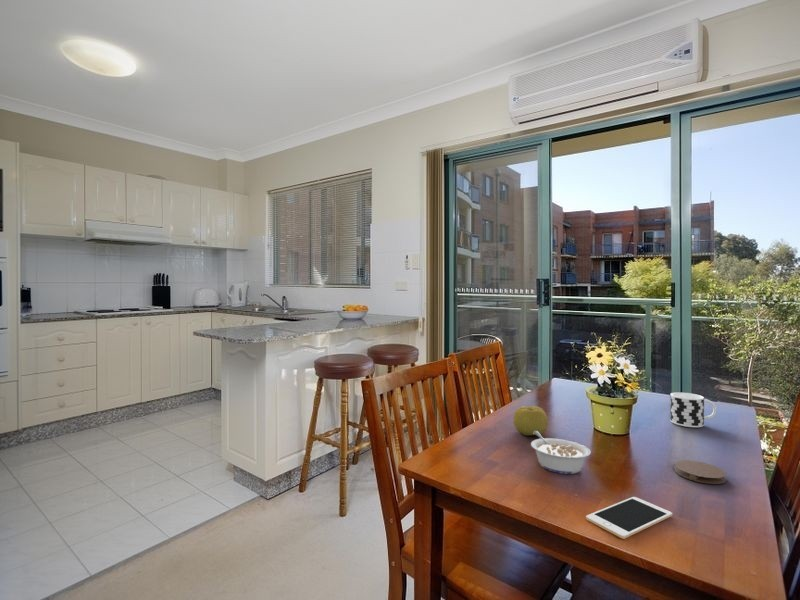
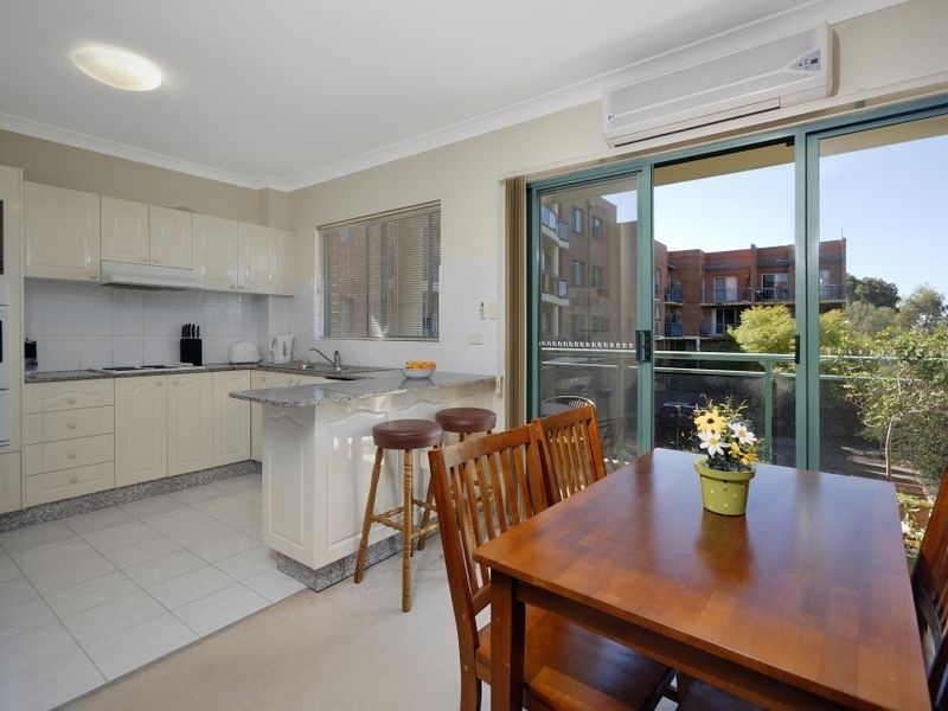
- cup (692, 410)
- coaster (699, 471)
- legume (557, 454)
- cell phone (629, 515)
- fruit (530, 420)
